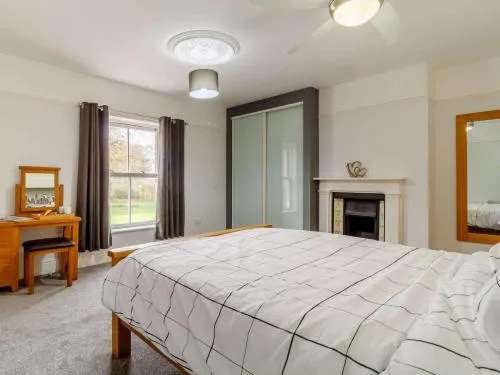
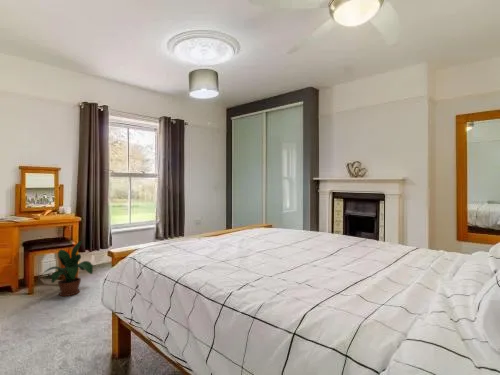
+ potted plant (70, 267)
